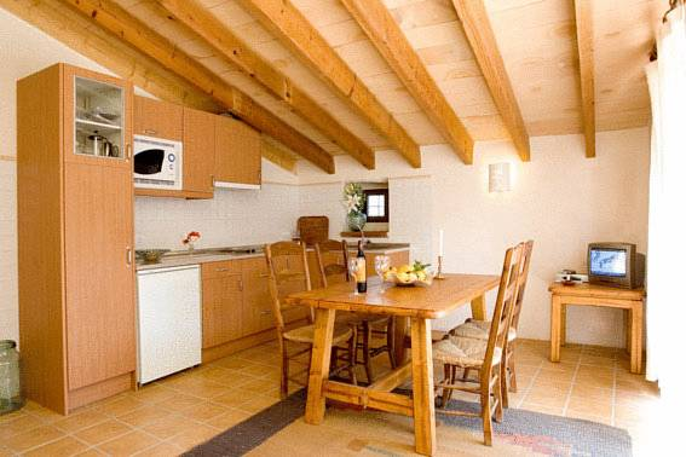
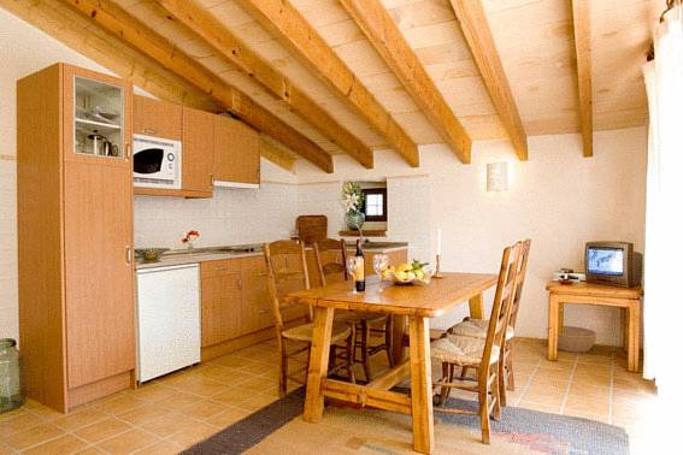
+ basket (571, 338)
